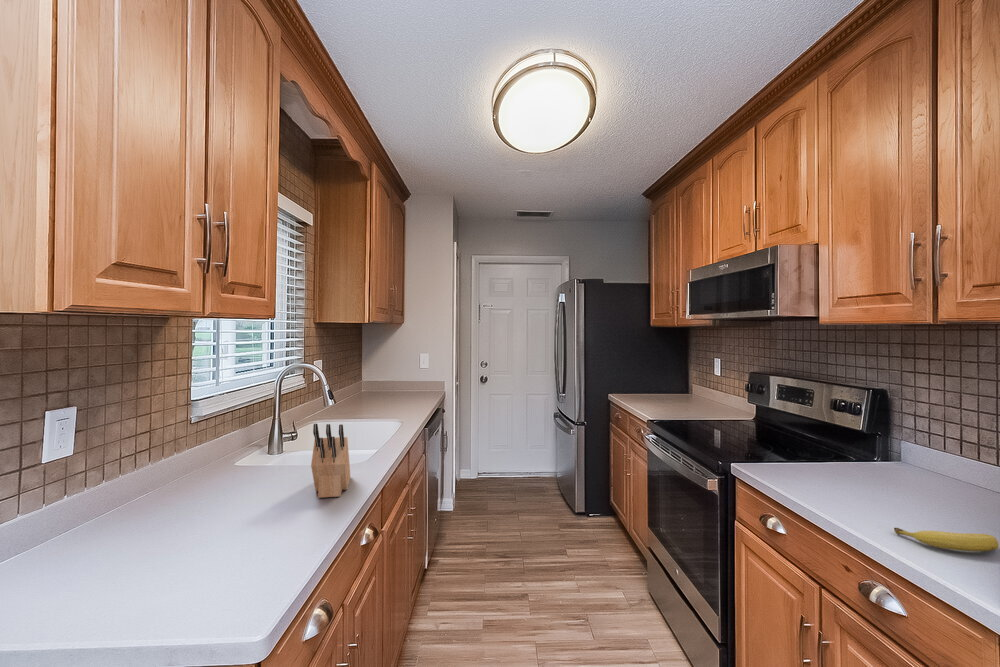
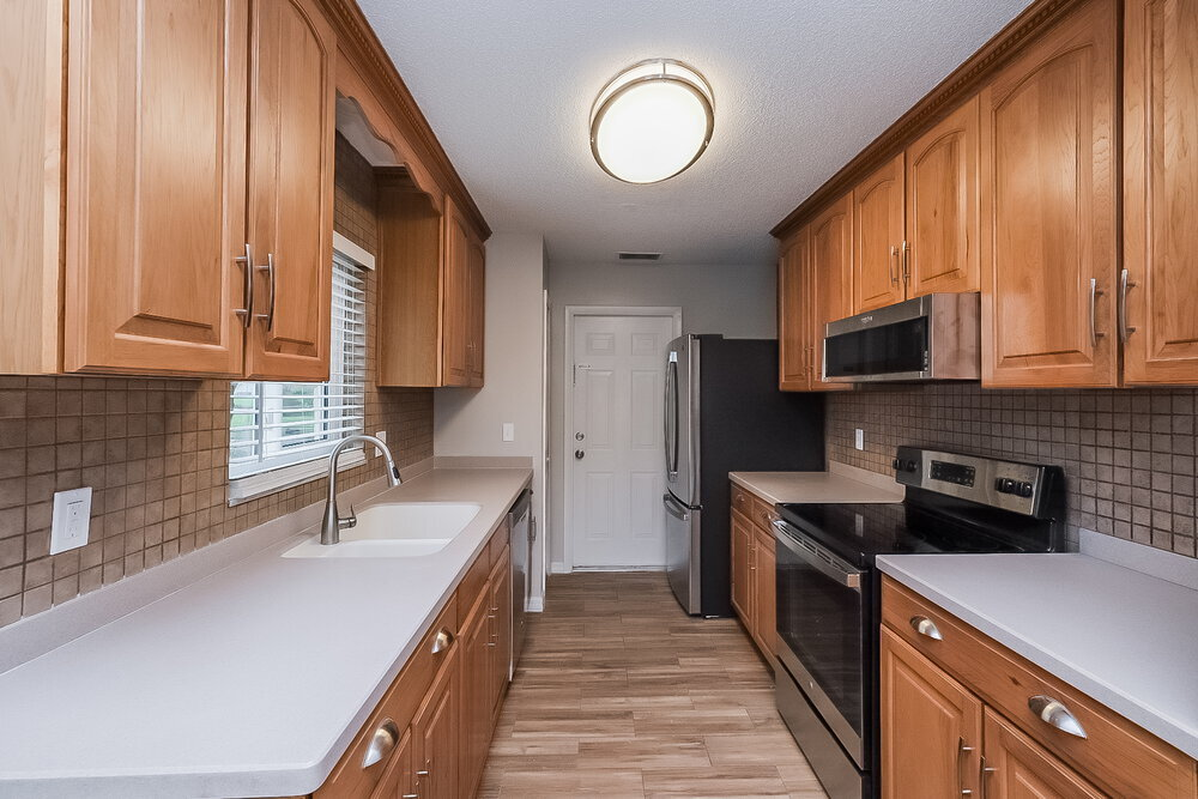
- fruit (950, 537)
- knife block (331, 453)
